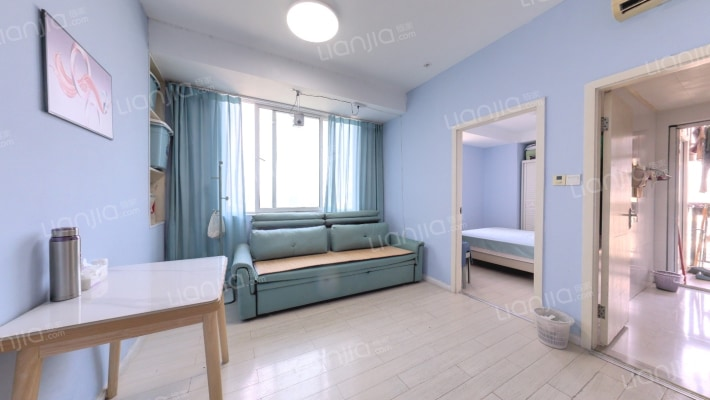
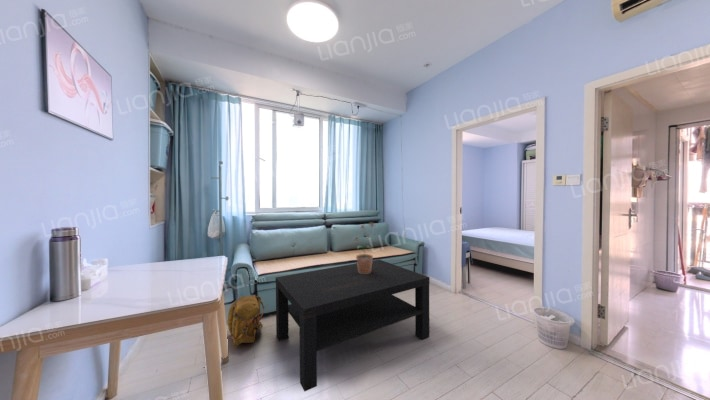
+ potted plant (363, 245)
+ coffee table (352, 306)
+ backpack (247, 319)
